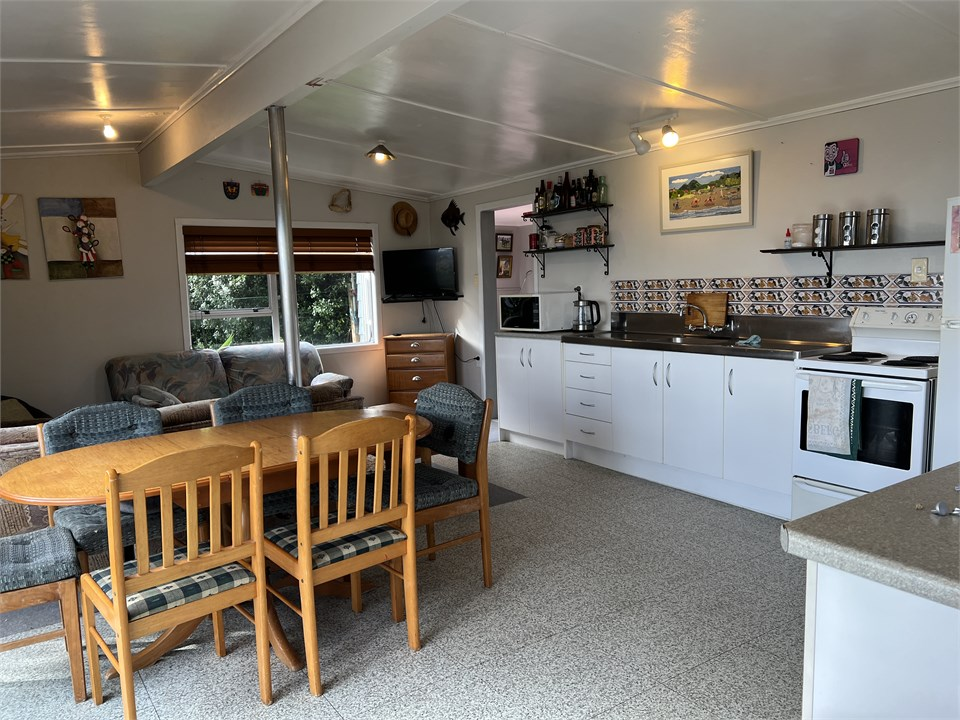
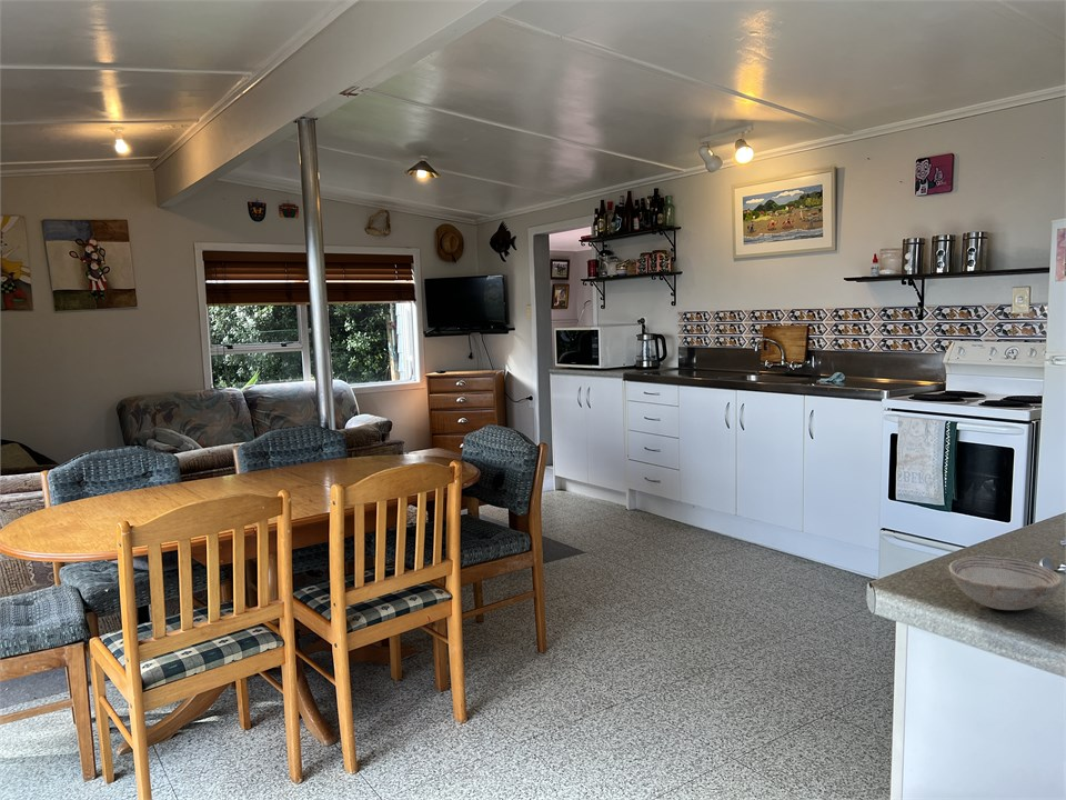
+ bowl (1003, 588)
